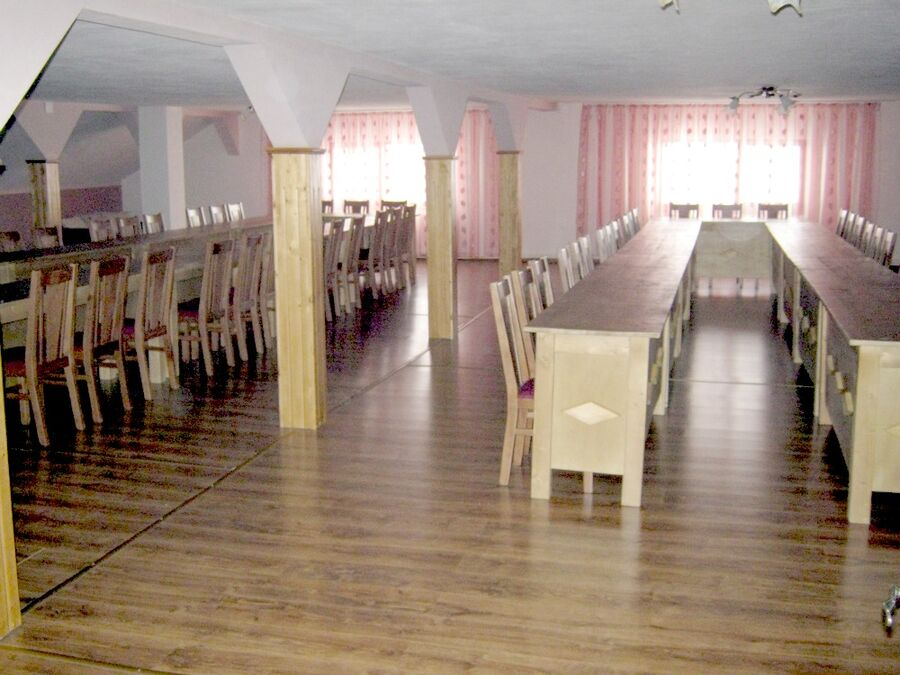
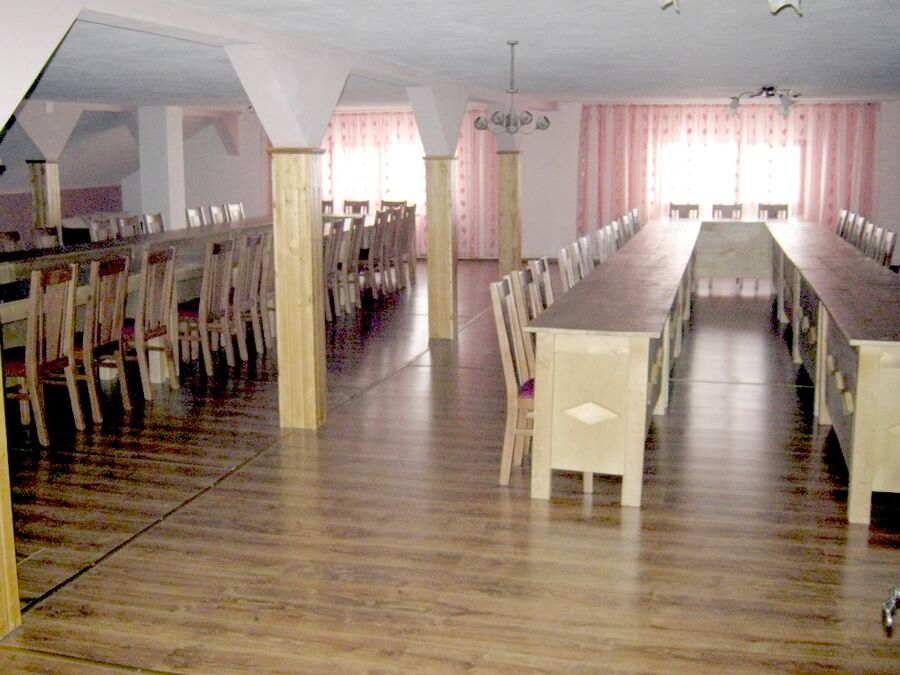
+ chandelier (512, 90)
